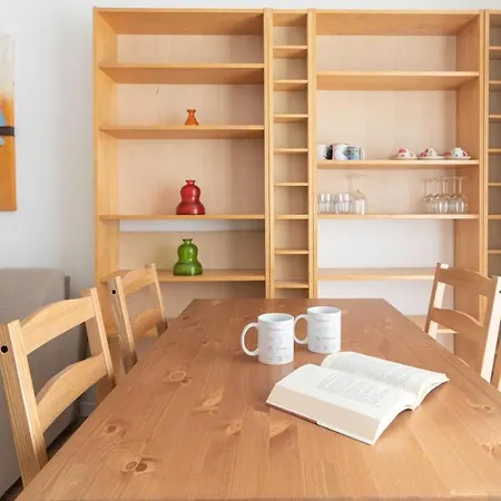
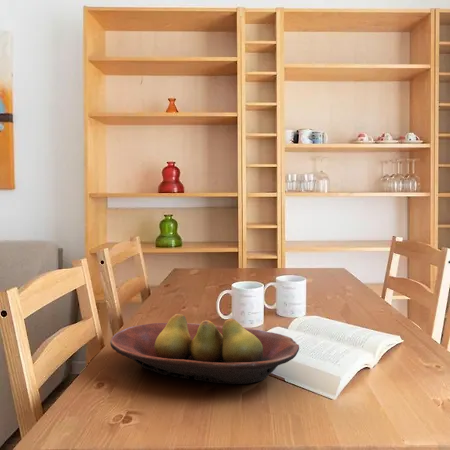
+ fruit bowl (202, 343)
